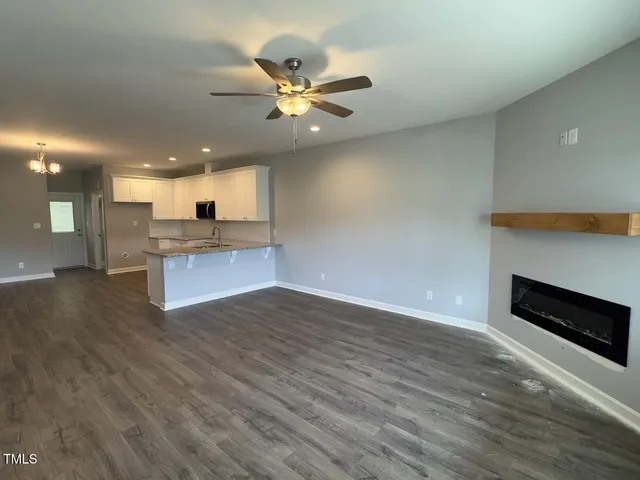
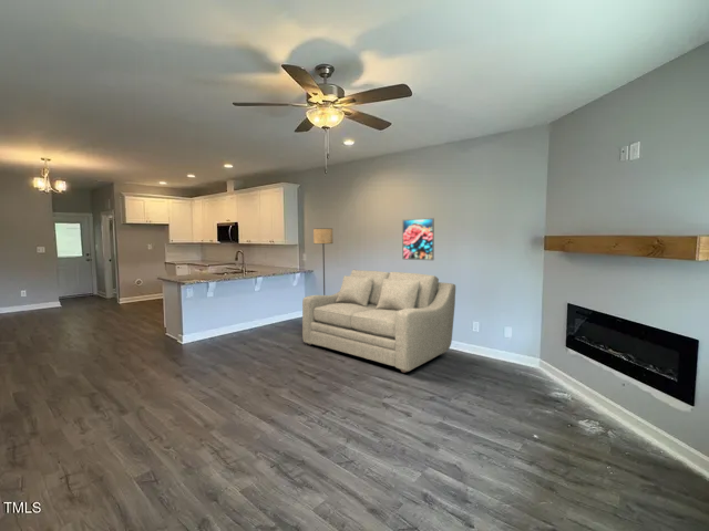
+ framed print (418, 239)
+ sofa (376, 310)
+ floor lamp (323, 277)
